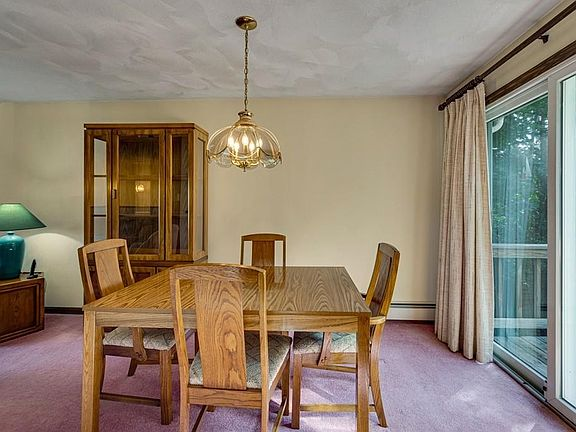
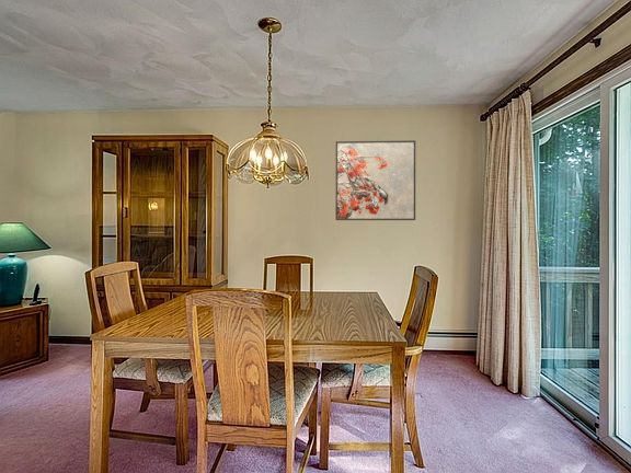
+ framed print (375, 181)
